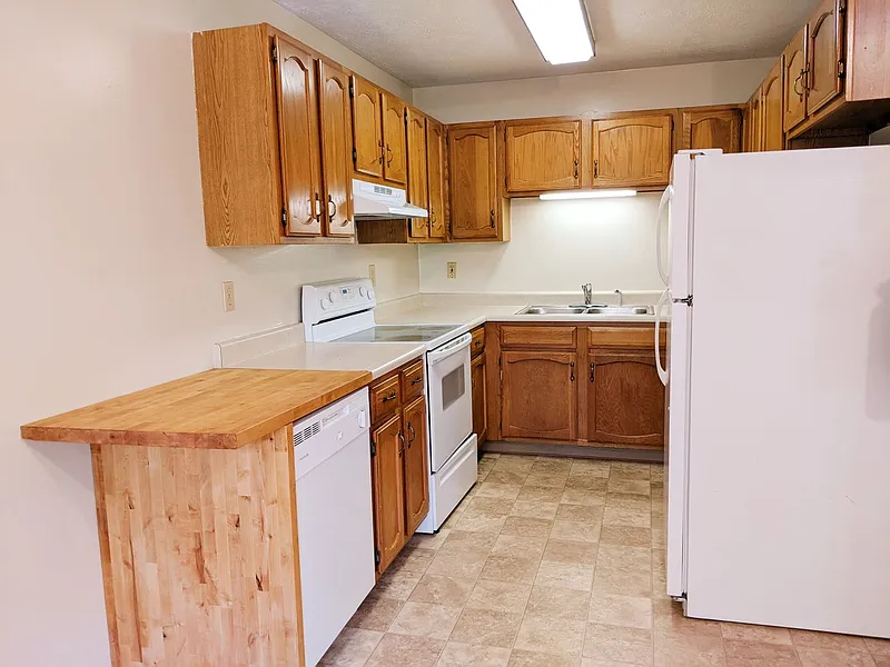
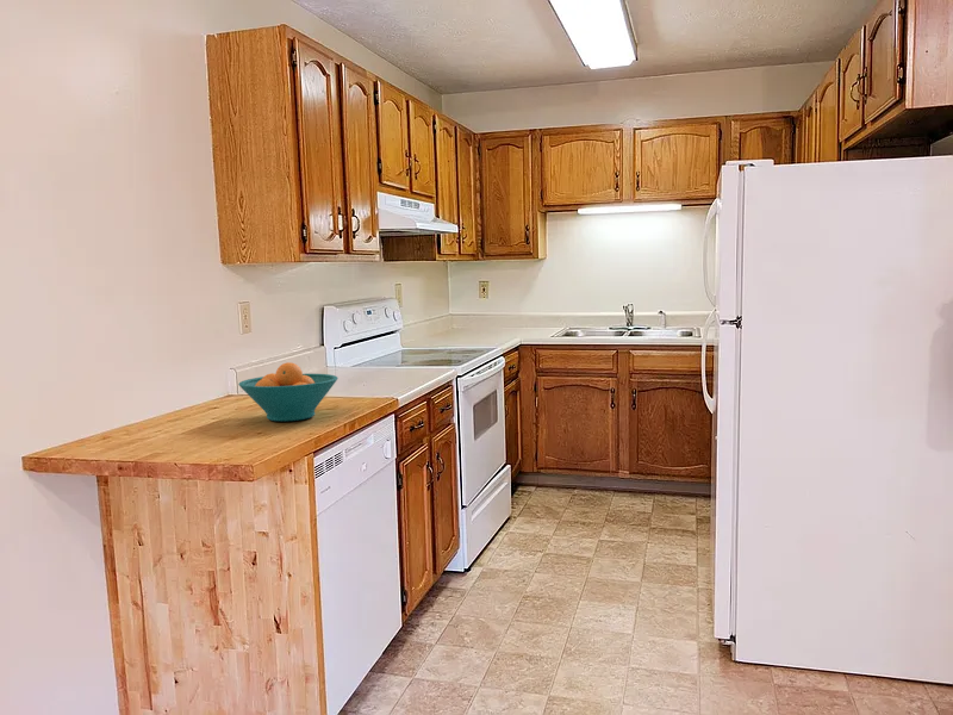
+ fruit bowl (289, 390)
